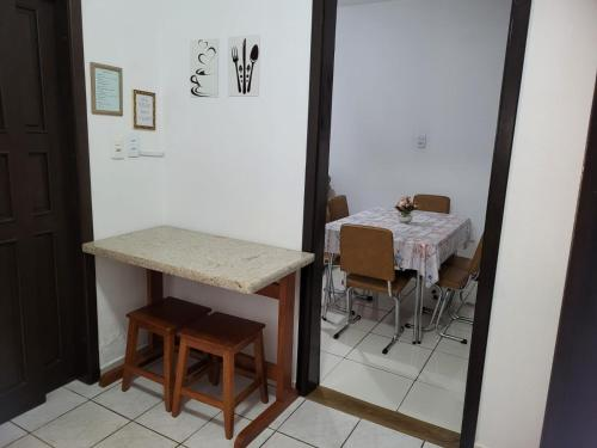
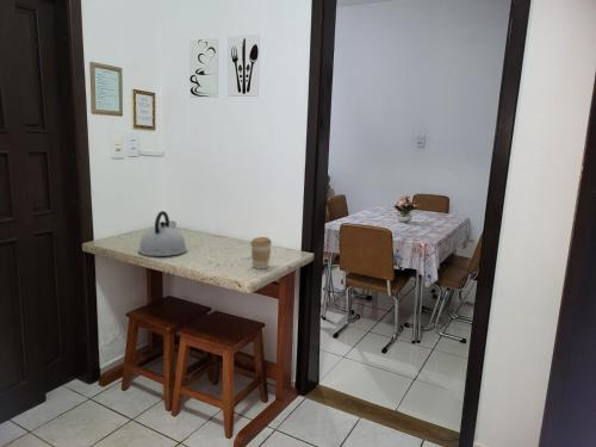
+ coffee cup (260, 252)
+ kettle (163, 230)
